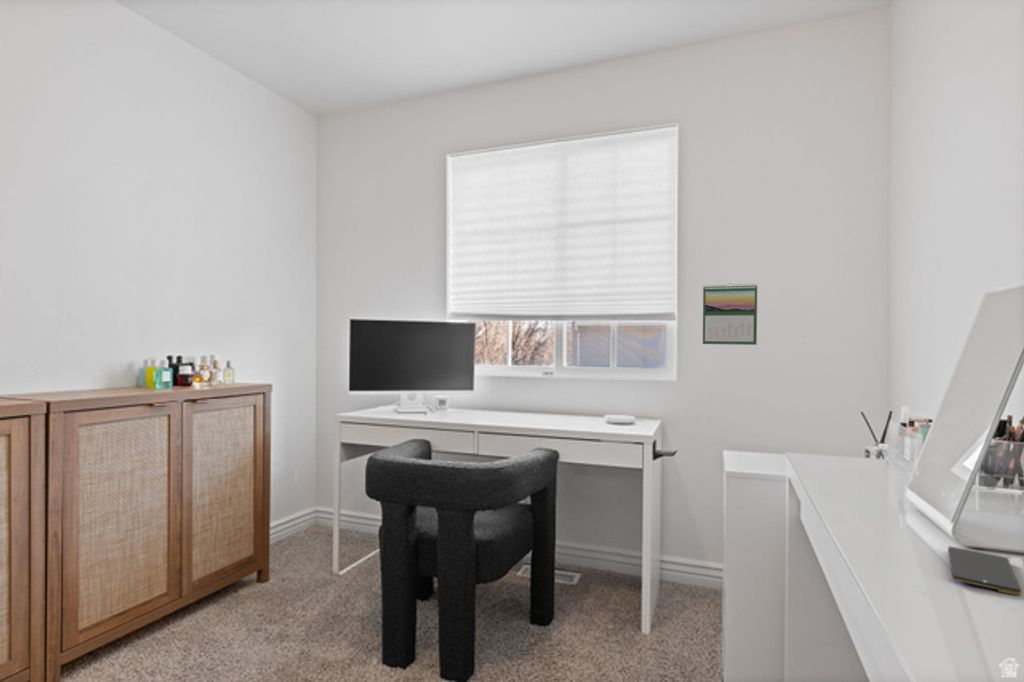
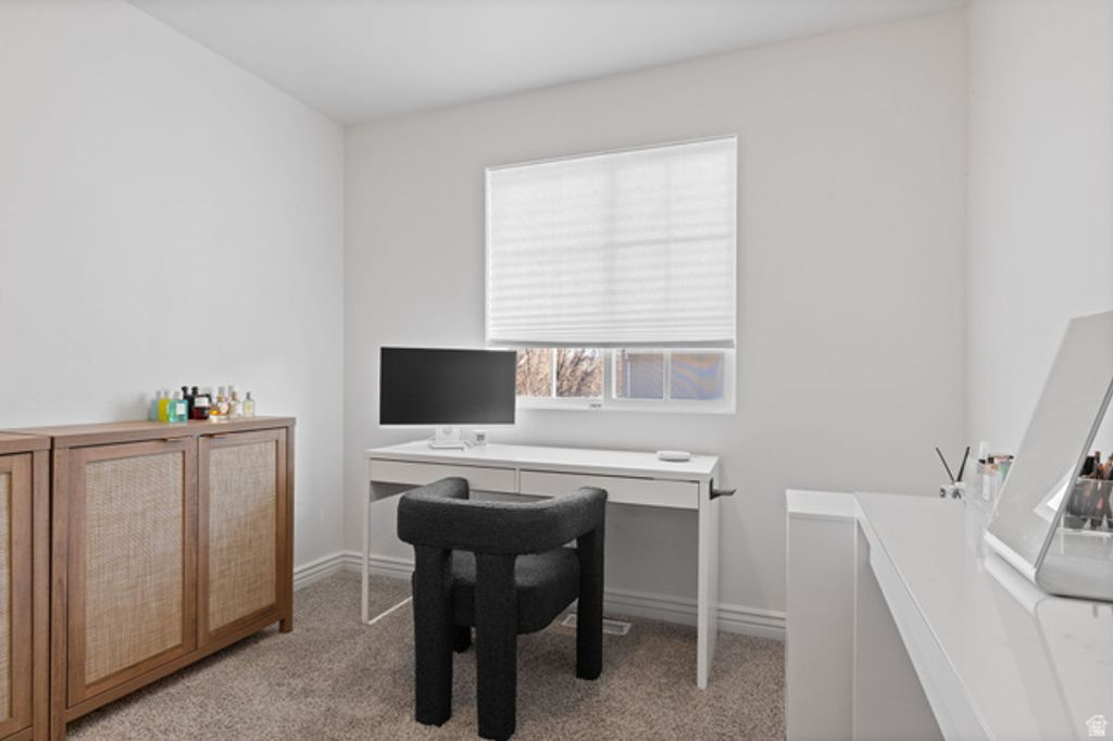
- calendar (729, 313)
- smartphone (981, 568)
